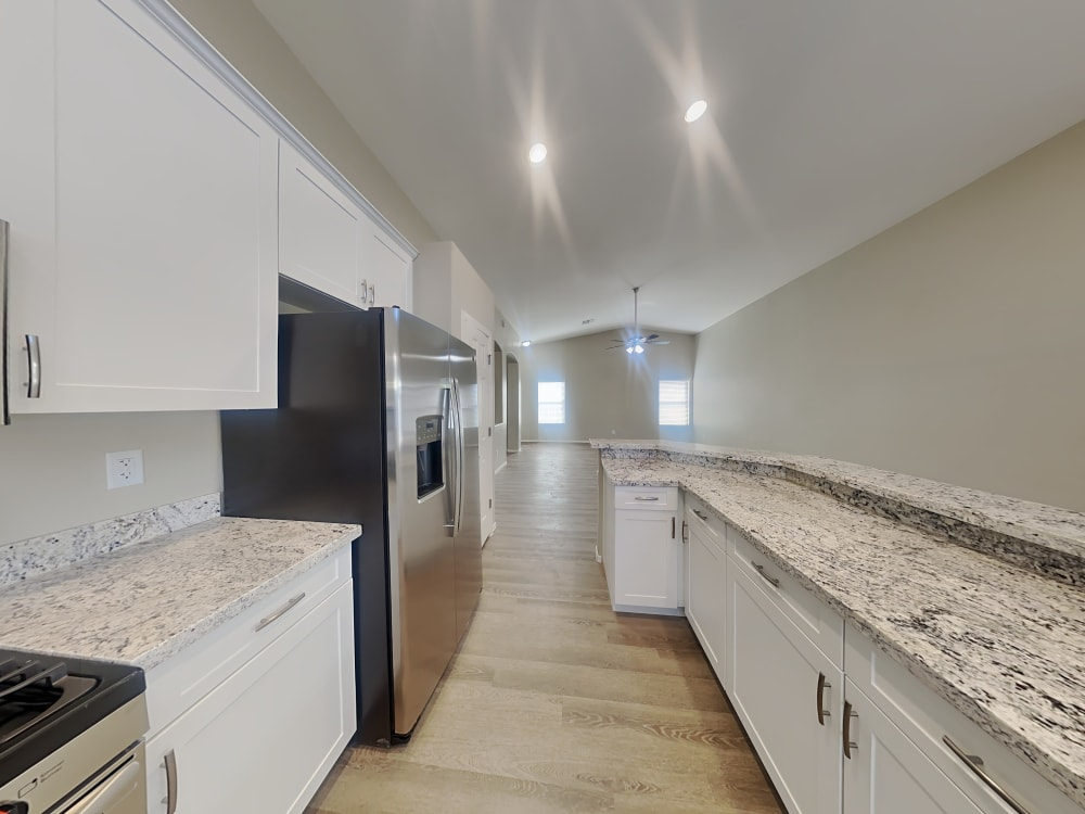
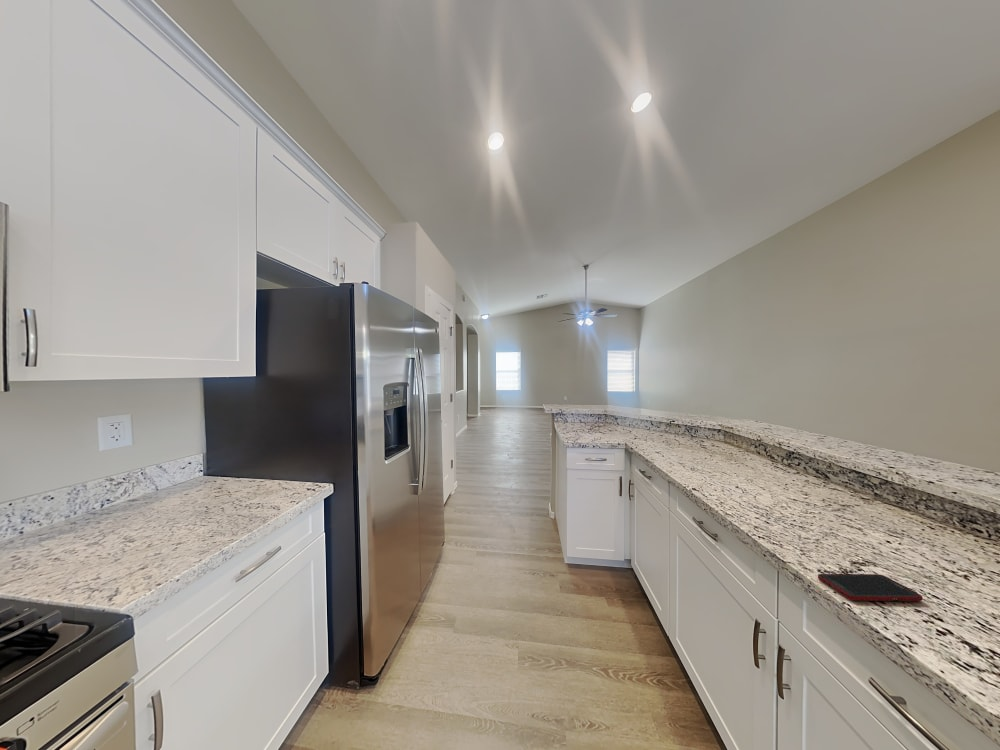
+ cell phone (867, 587)
